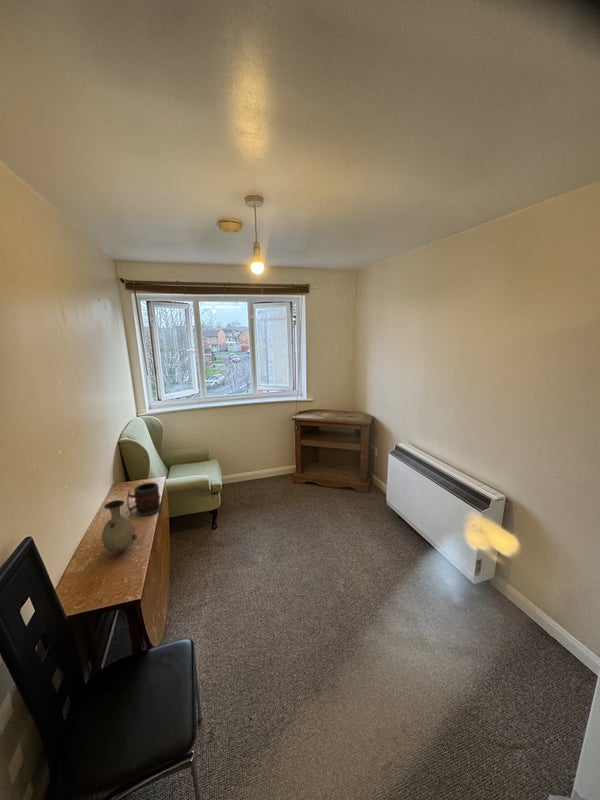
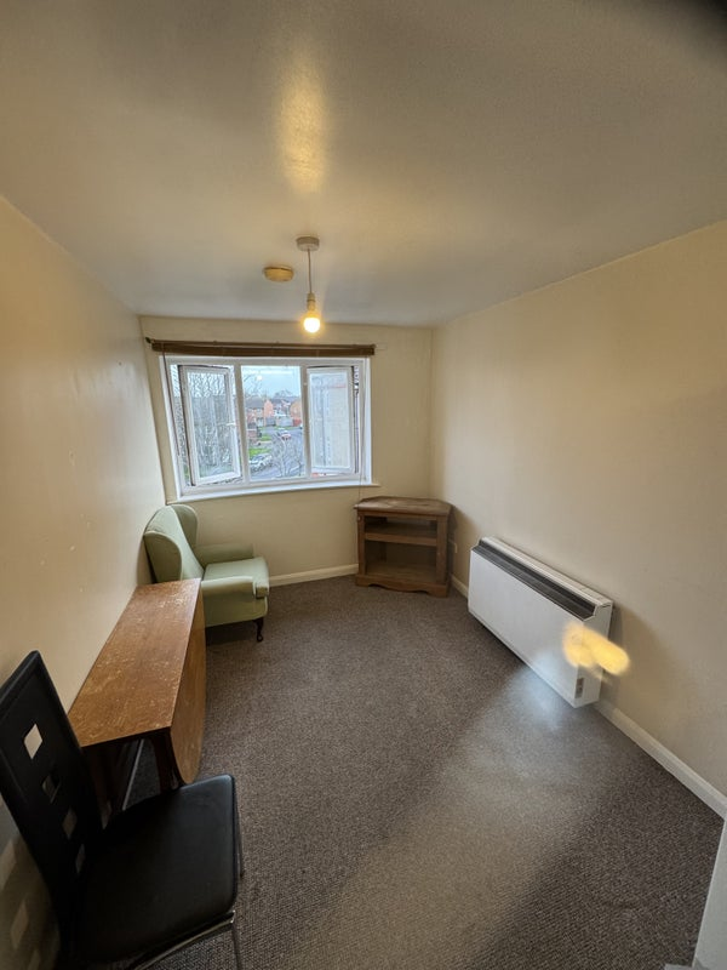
- mug (144, 499)
- vase (118, 527)
